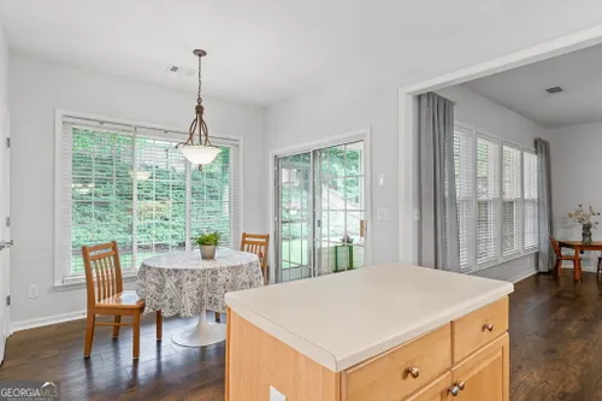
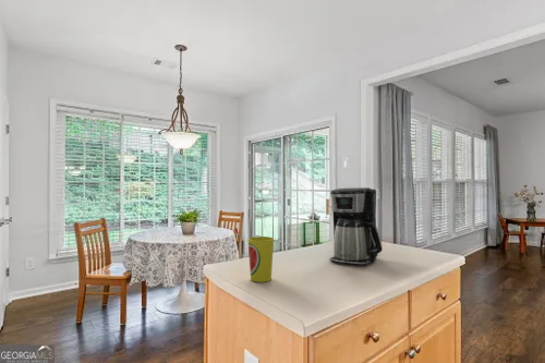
+ cup (261, 258)
+ coffee maker (361, 222)
